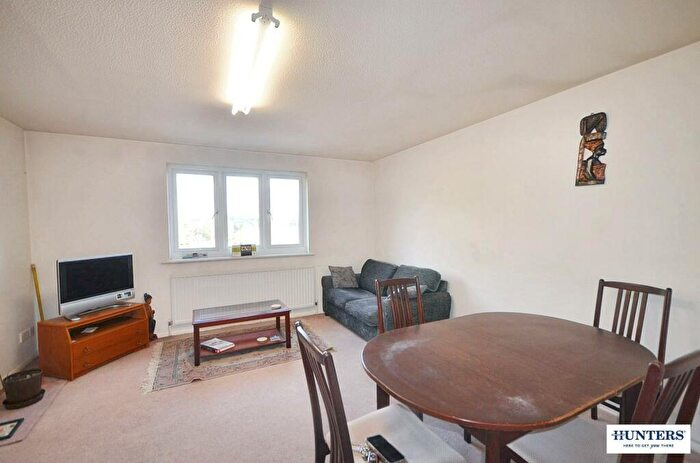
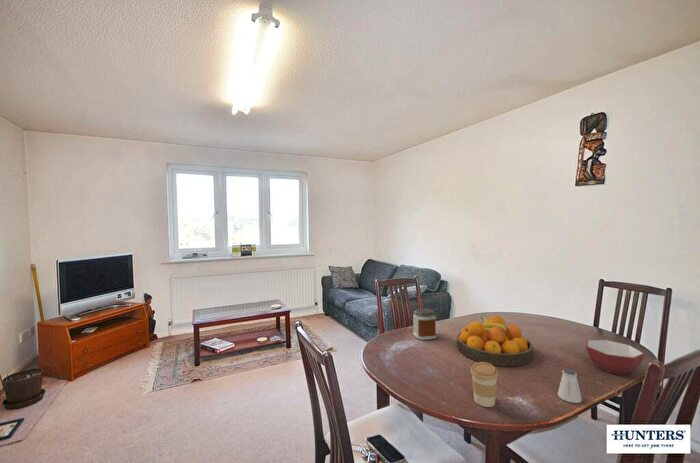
+ jar (424, 323)
+ fruit bowl (493, 335)
+ bowl (612, 358)
+ coffee cup (484, 383)
+ saltshaker (569, 383)
